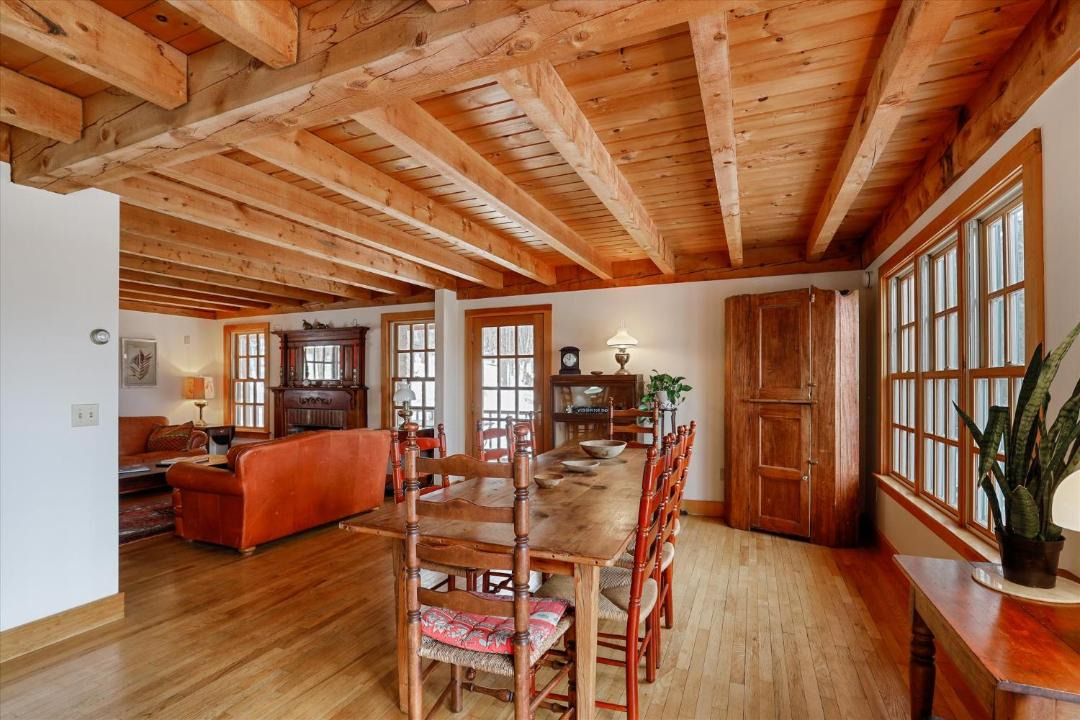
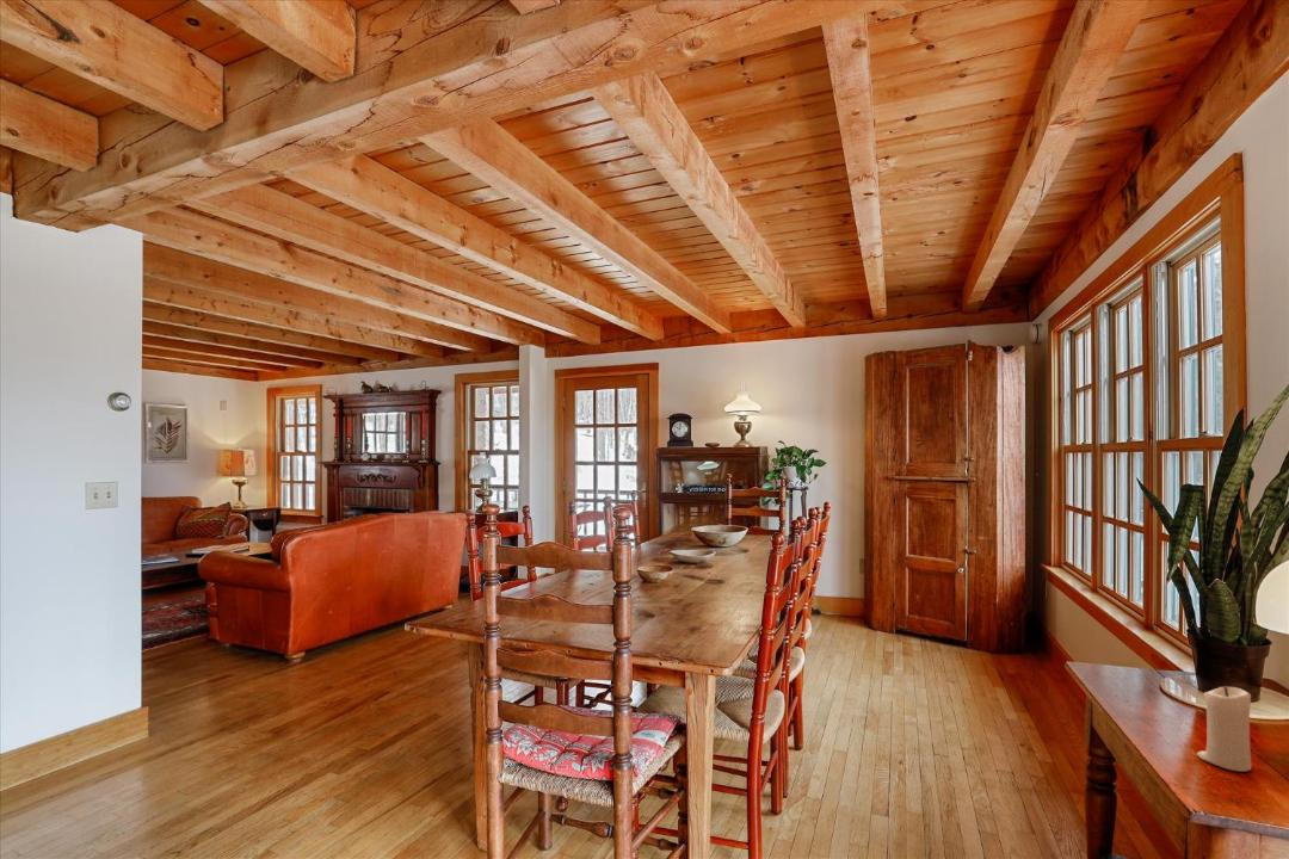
+ candle (1223, 724)
